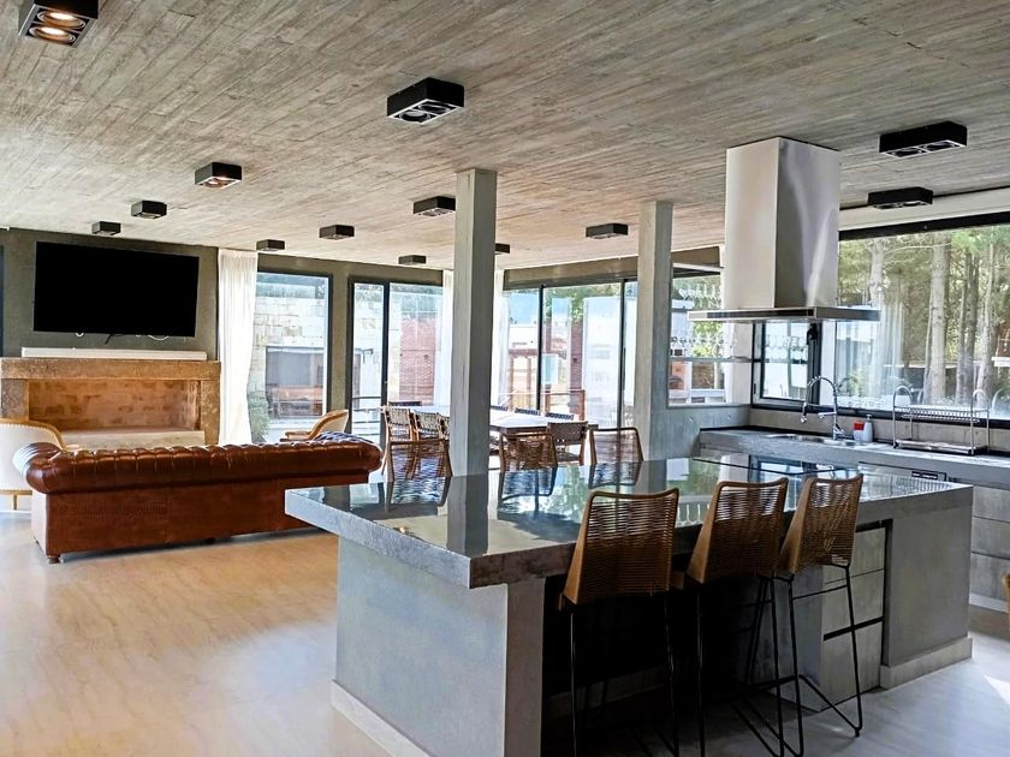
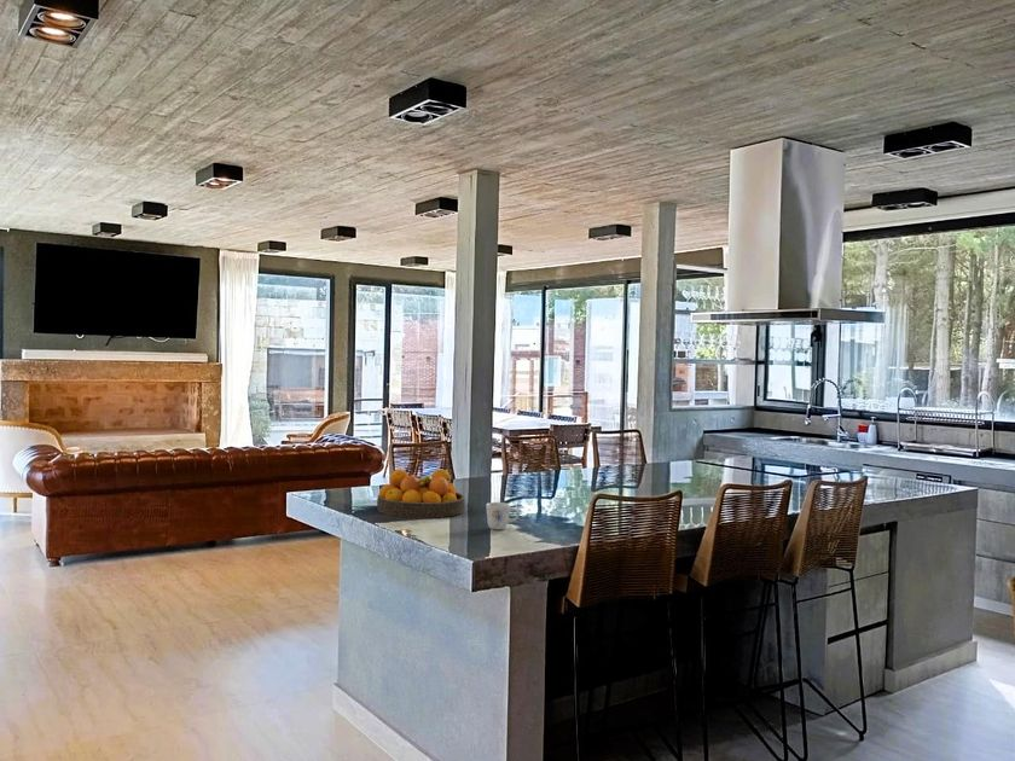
+ fruit bowl (420, 489)
+ mug (501, 516)
